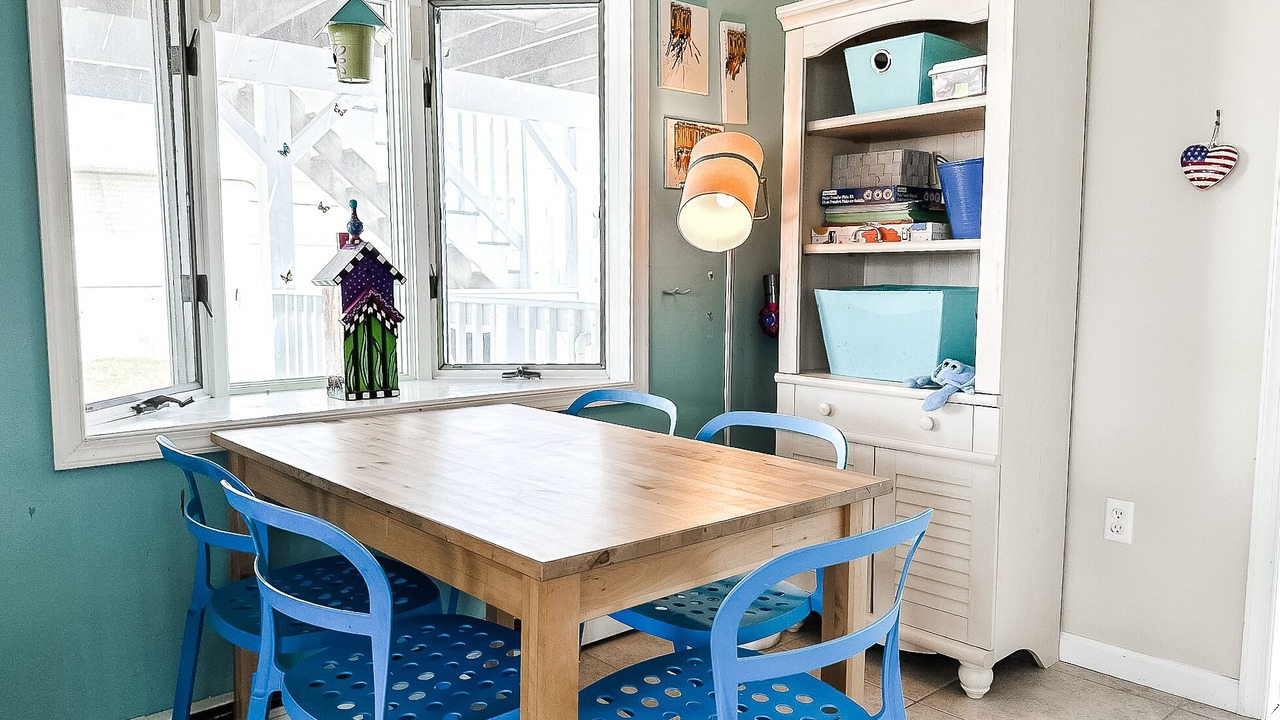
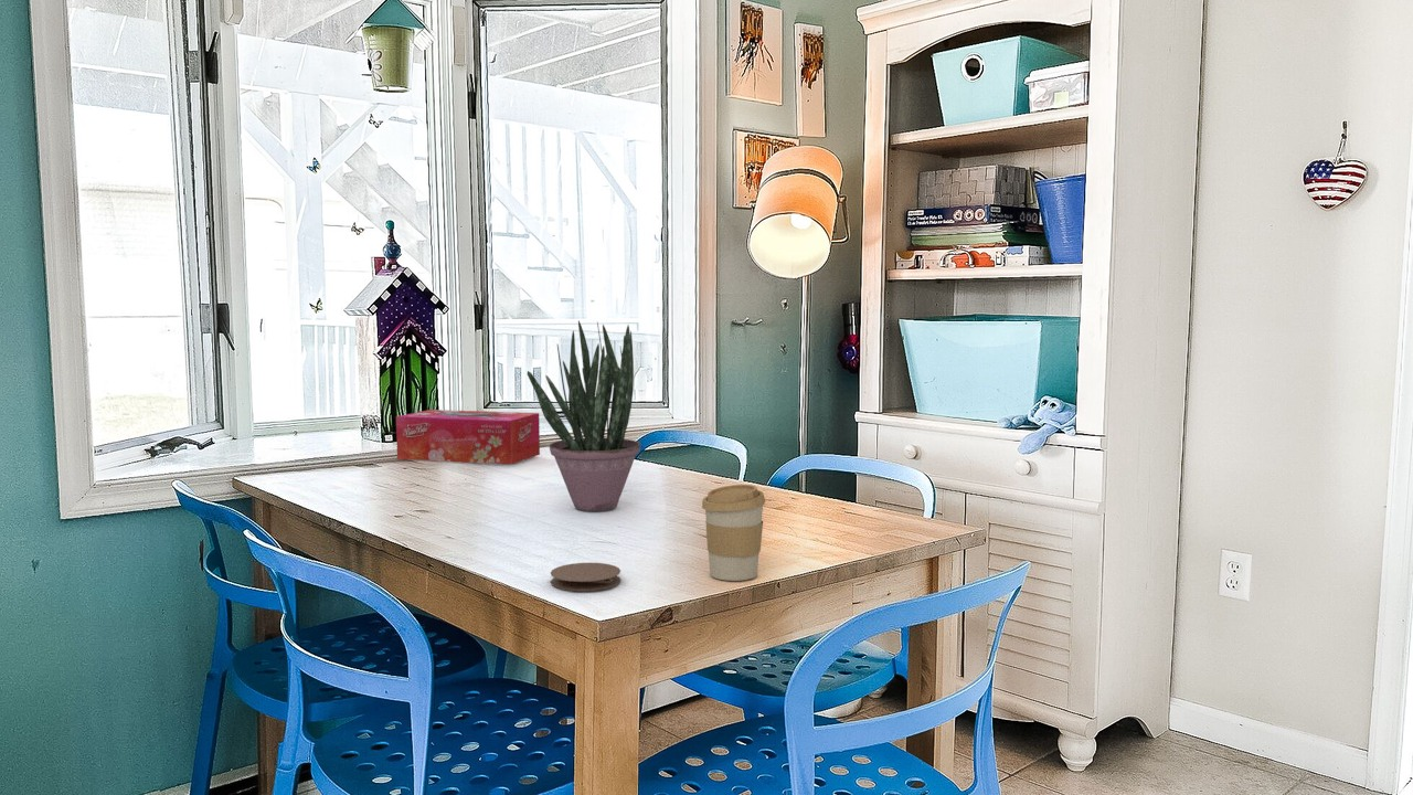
+ potted plant (589, 413)
+ tissue box (468, 435)
+ coffee cup (733, 530)
+ coaster (585, 575)
